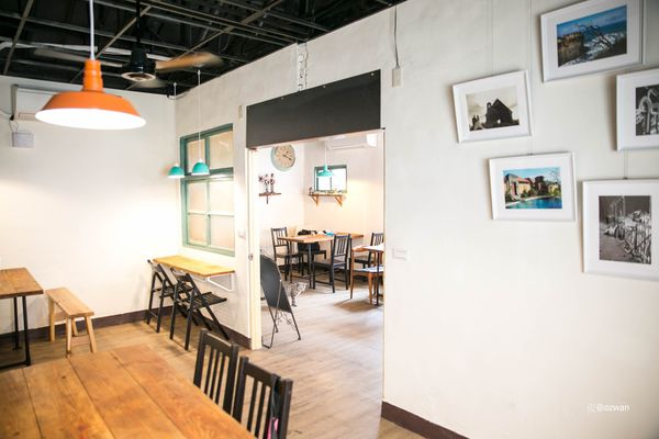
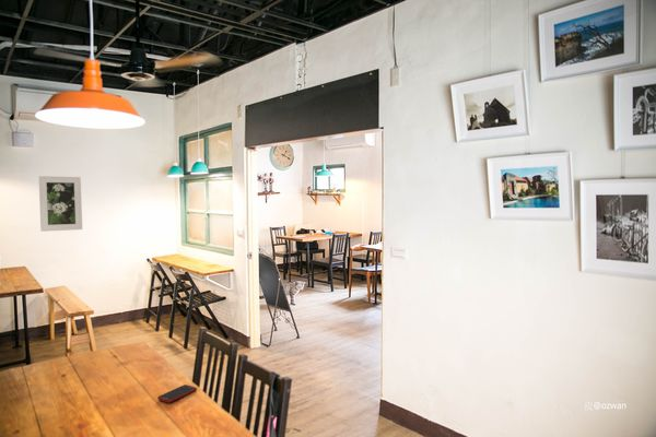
+ cell phone (177, 393)
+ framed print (61, 203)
